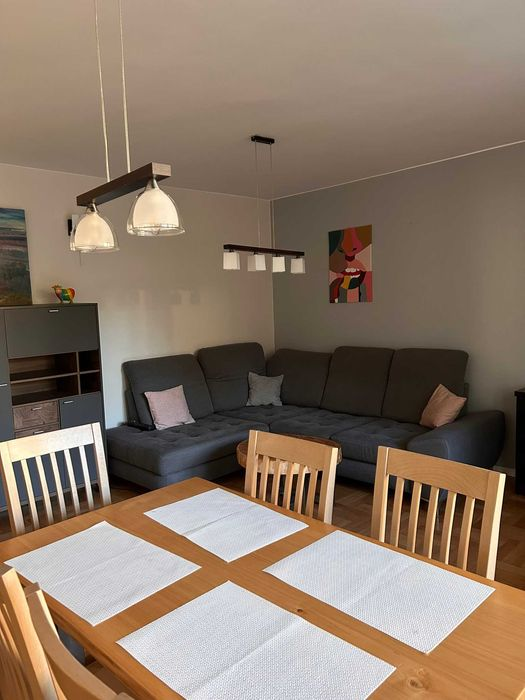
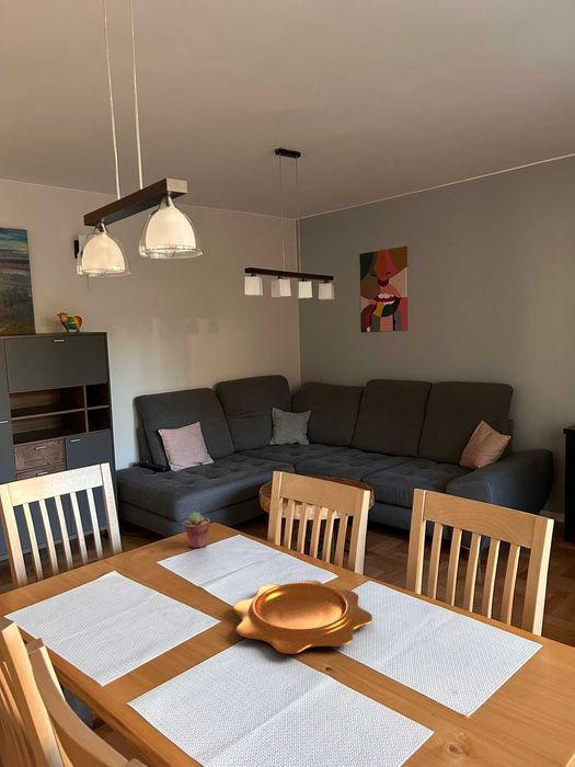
+ potted succulent (196, 528)
+ decorative bowl (300, 611)
